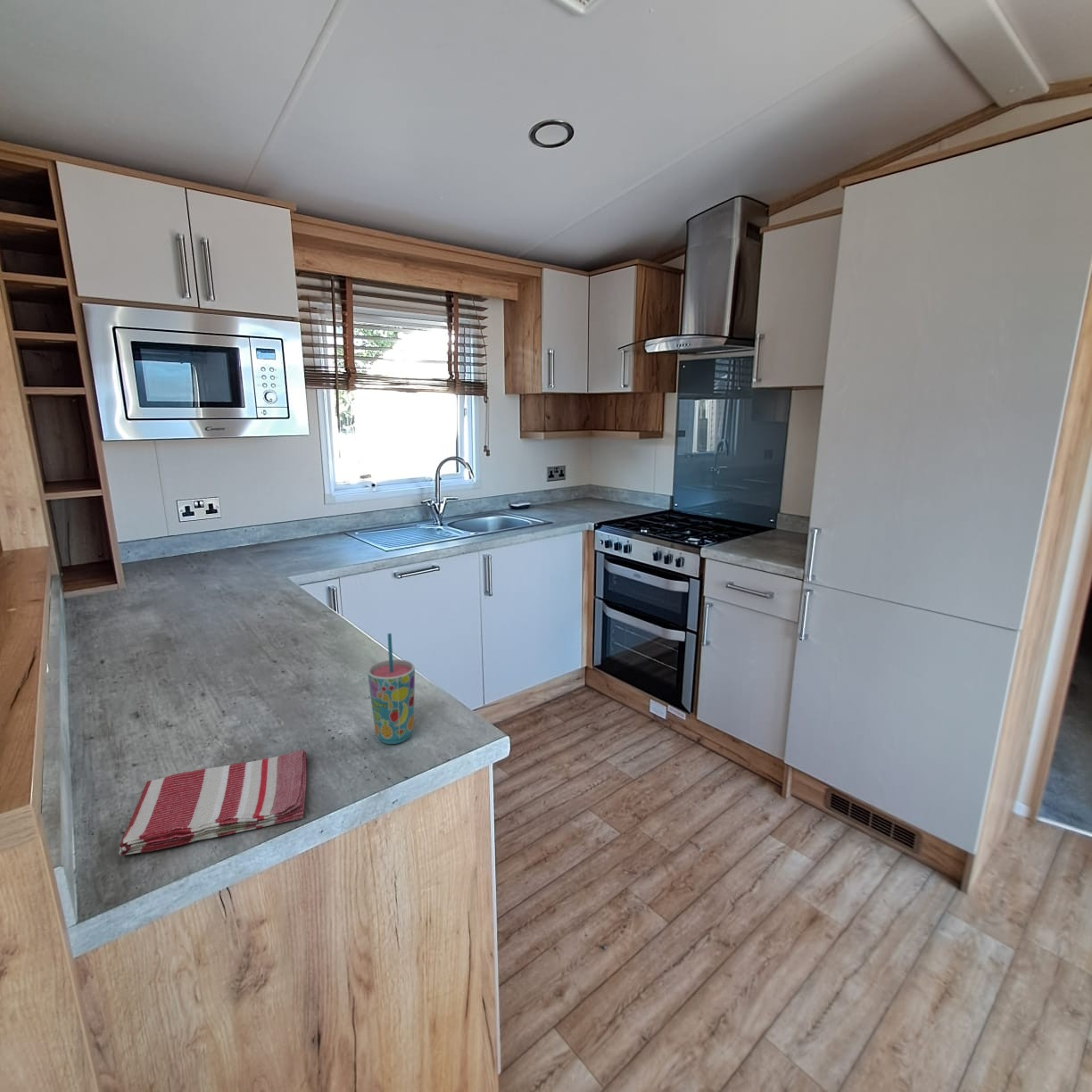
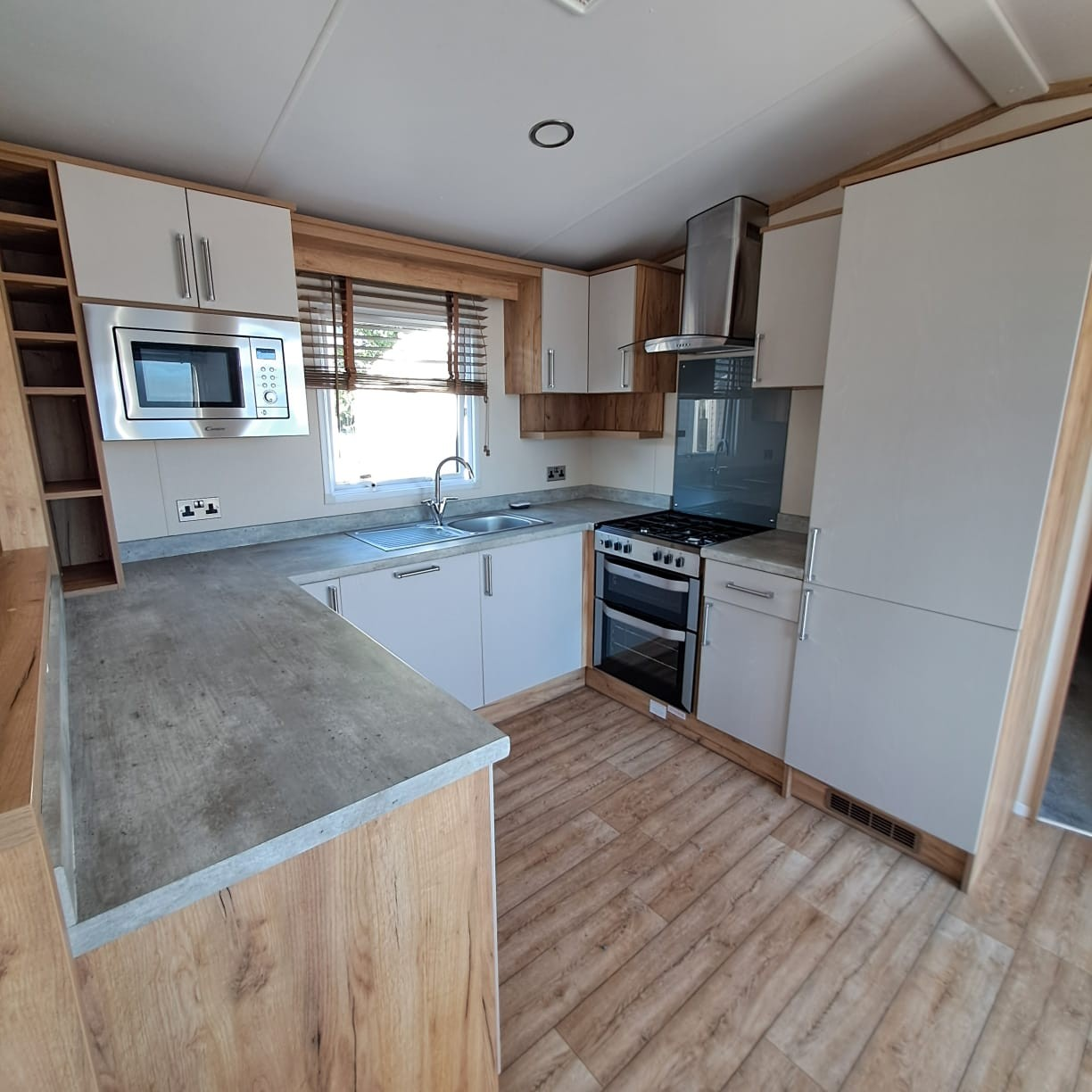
- dish towel (223, 795)
- cup (392, 686)
